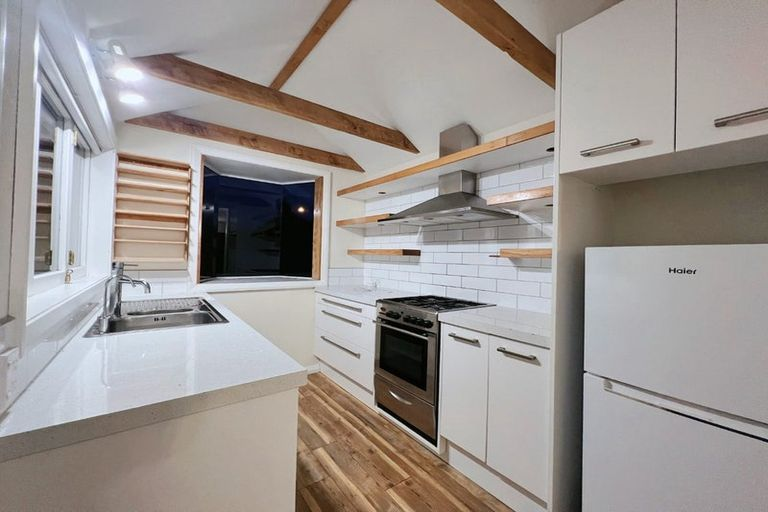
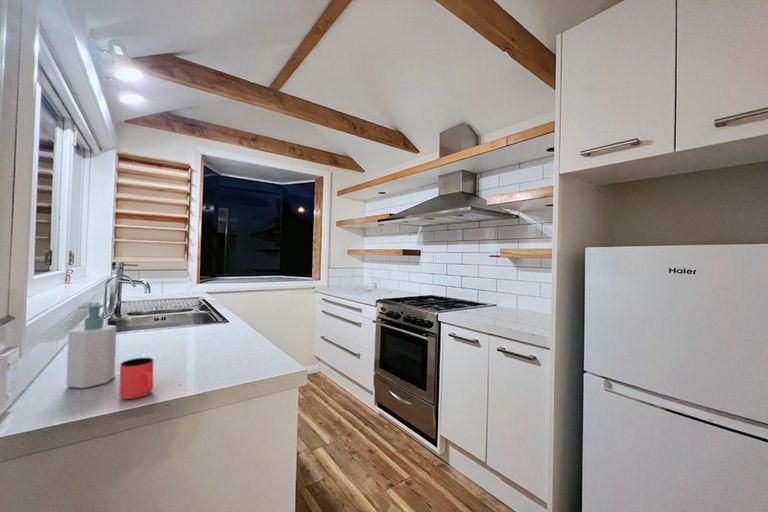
+ cup (140, 379)
+ soap bottle (93, 343)
